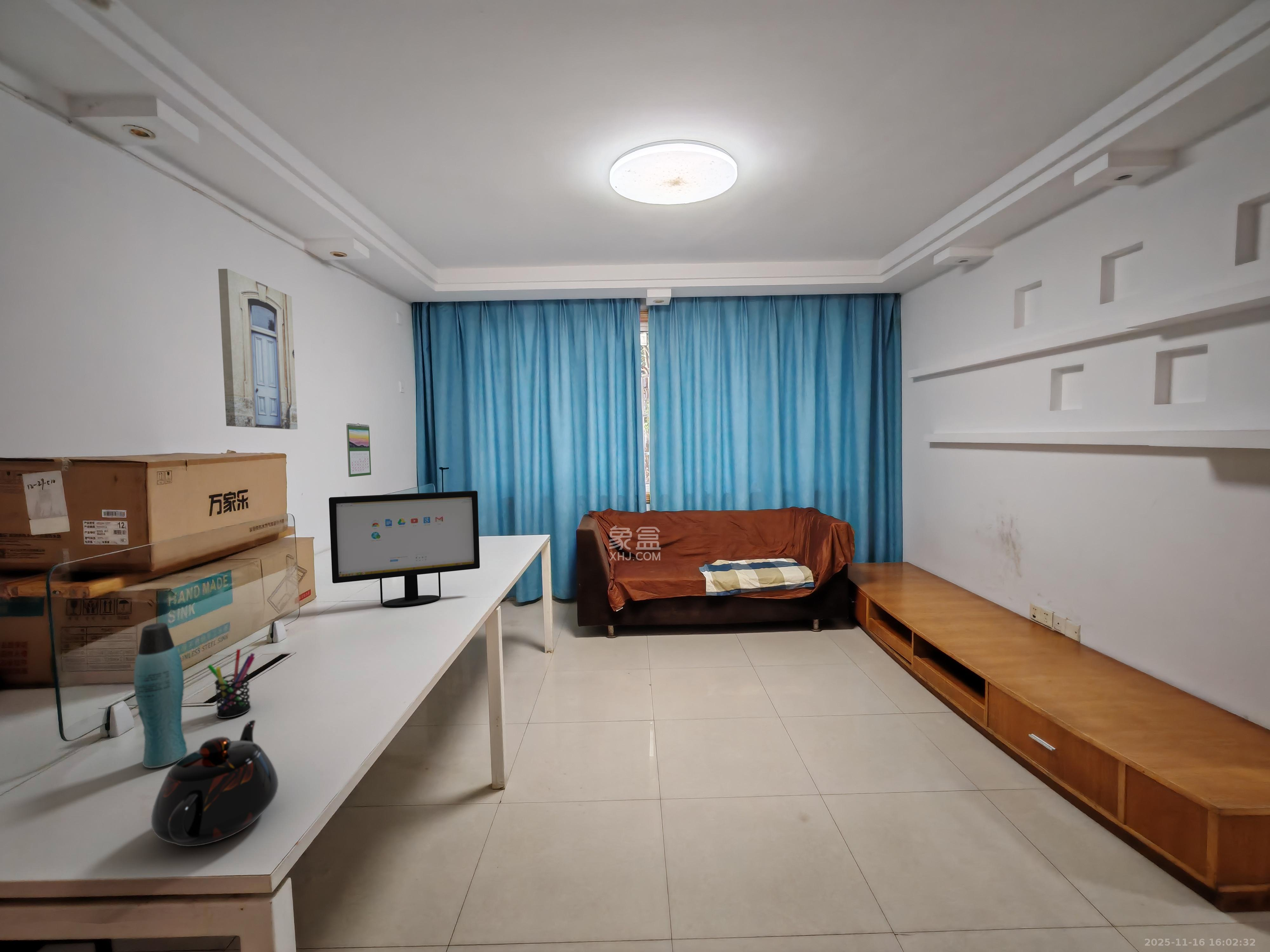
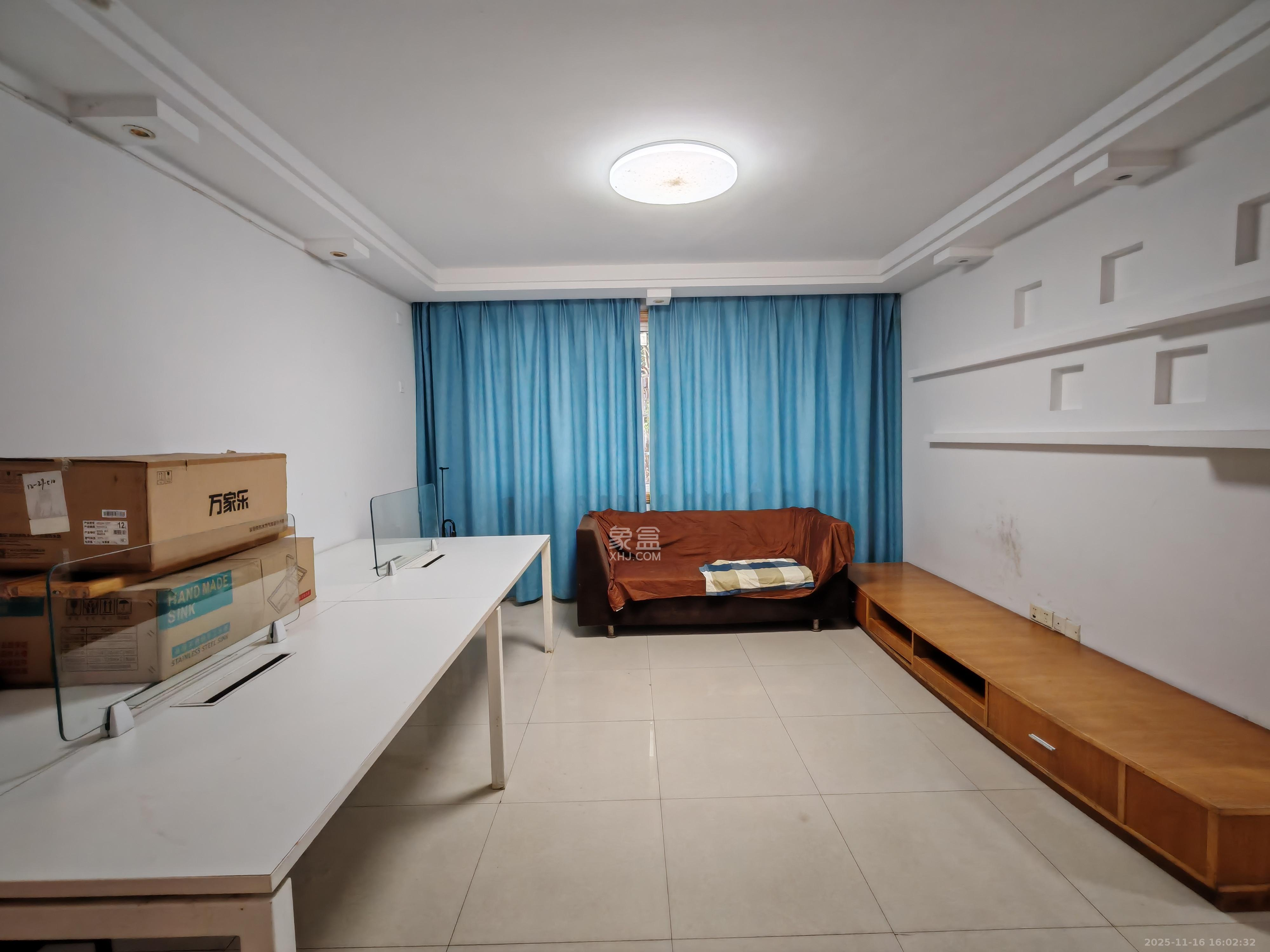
- calendar (359, 449)
- computer monitor (409, 548)
- wall art (261, 356)
- teapot (220, 778)
- pen holder (230, 682)
- bottle (160, 693)
